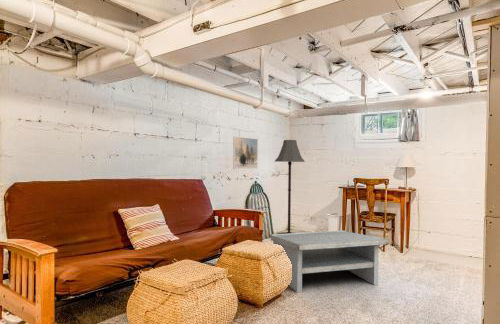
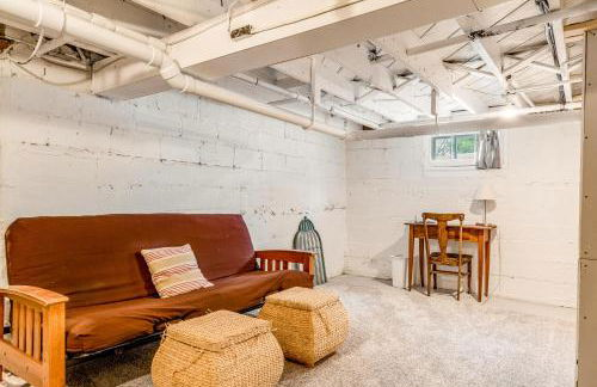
- coffee table (324, 255)
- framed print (245, 153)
- floor lamp (289, 188)
